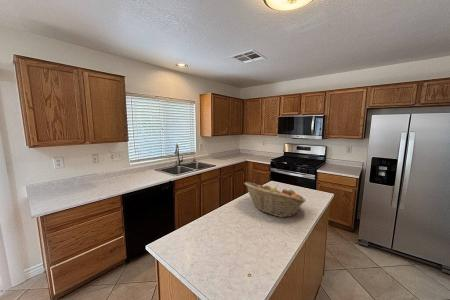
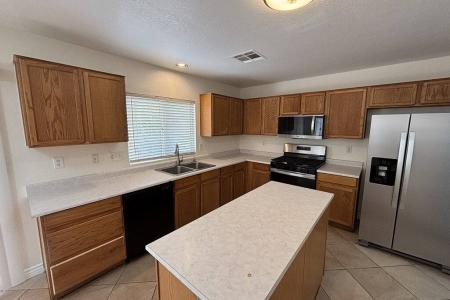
- fruit basket (272, 195)
